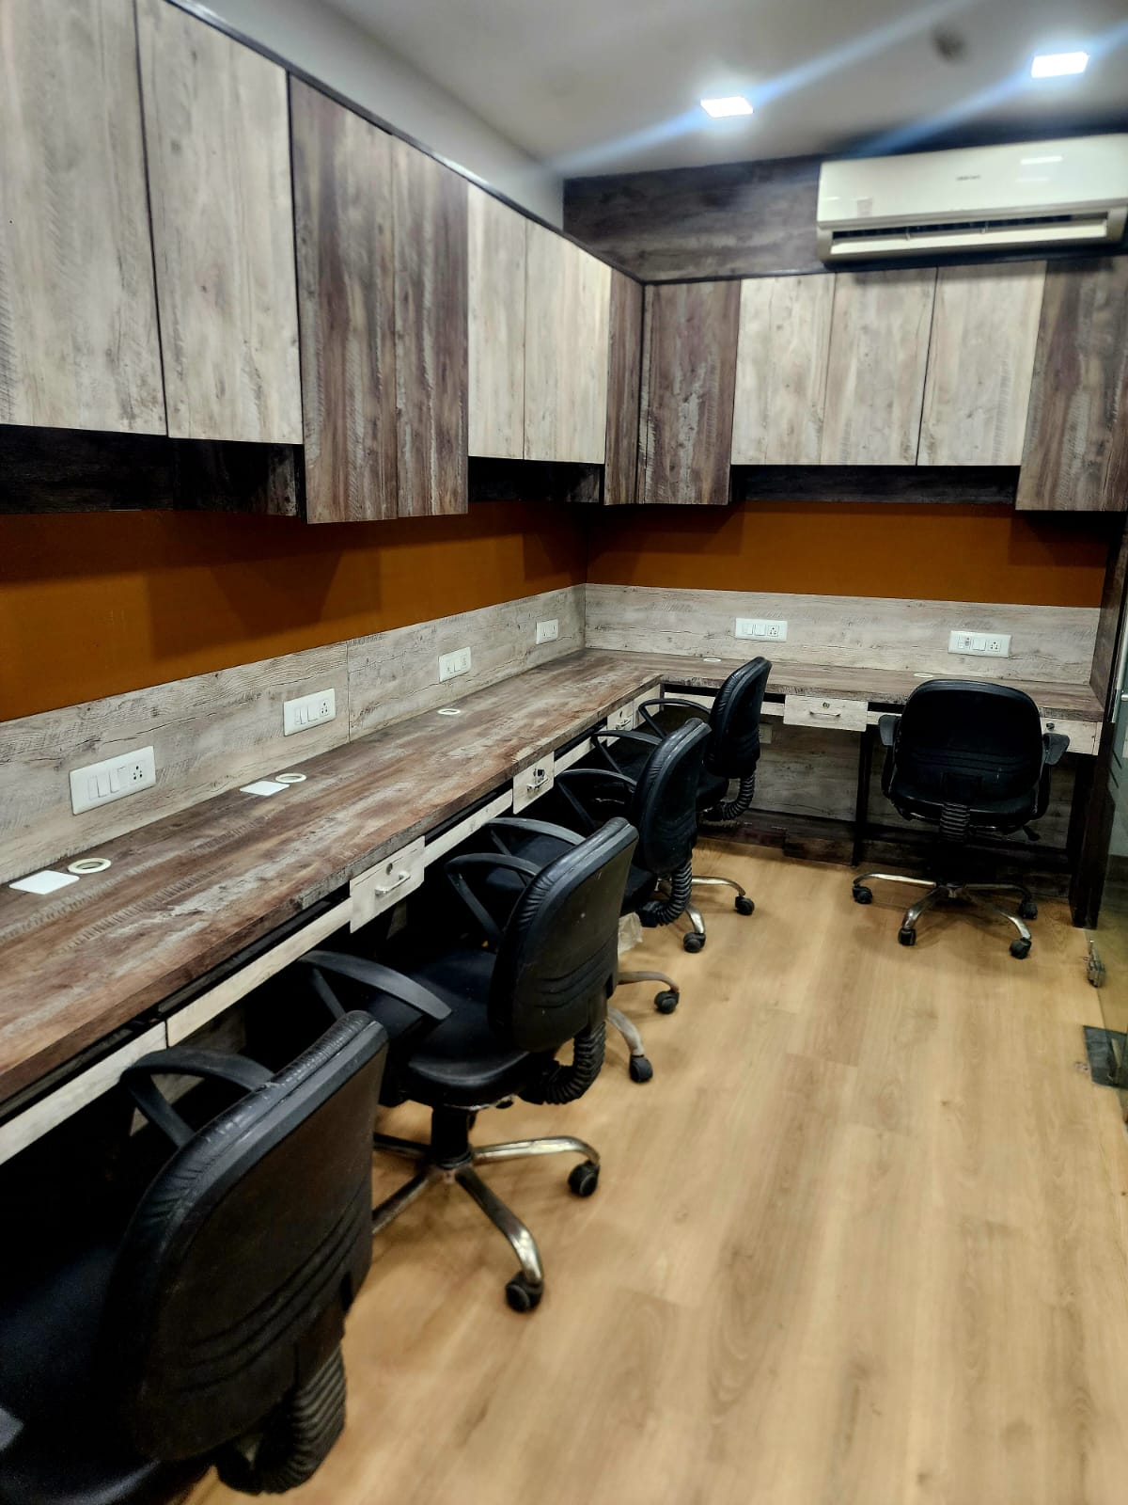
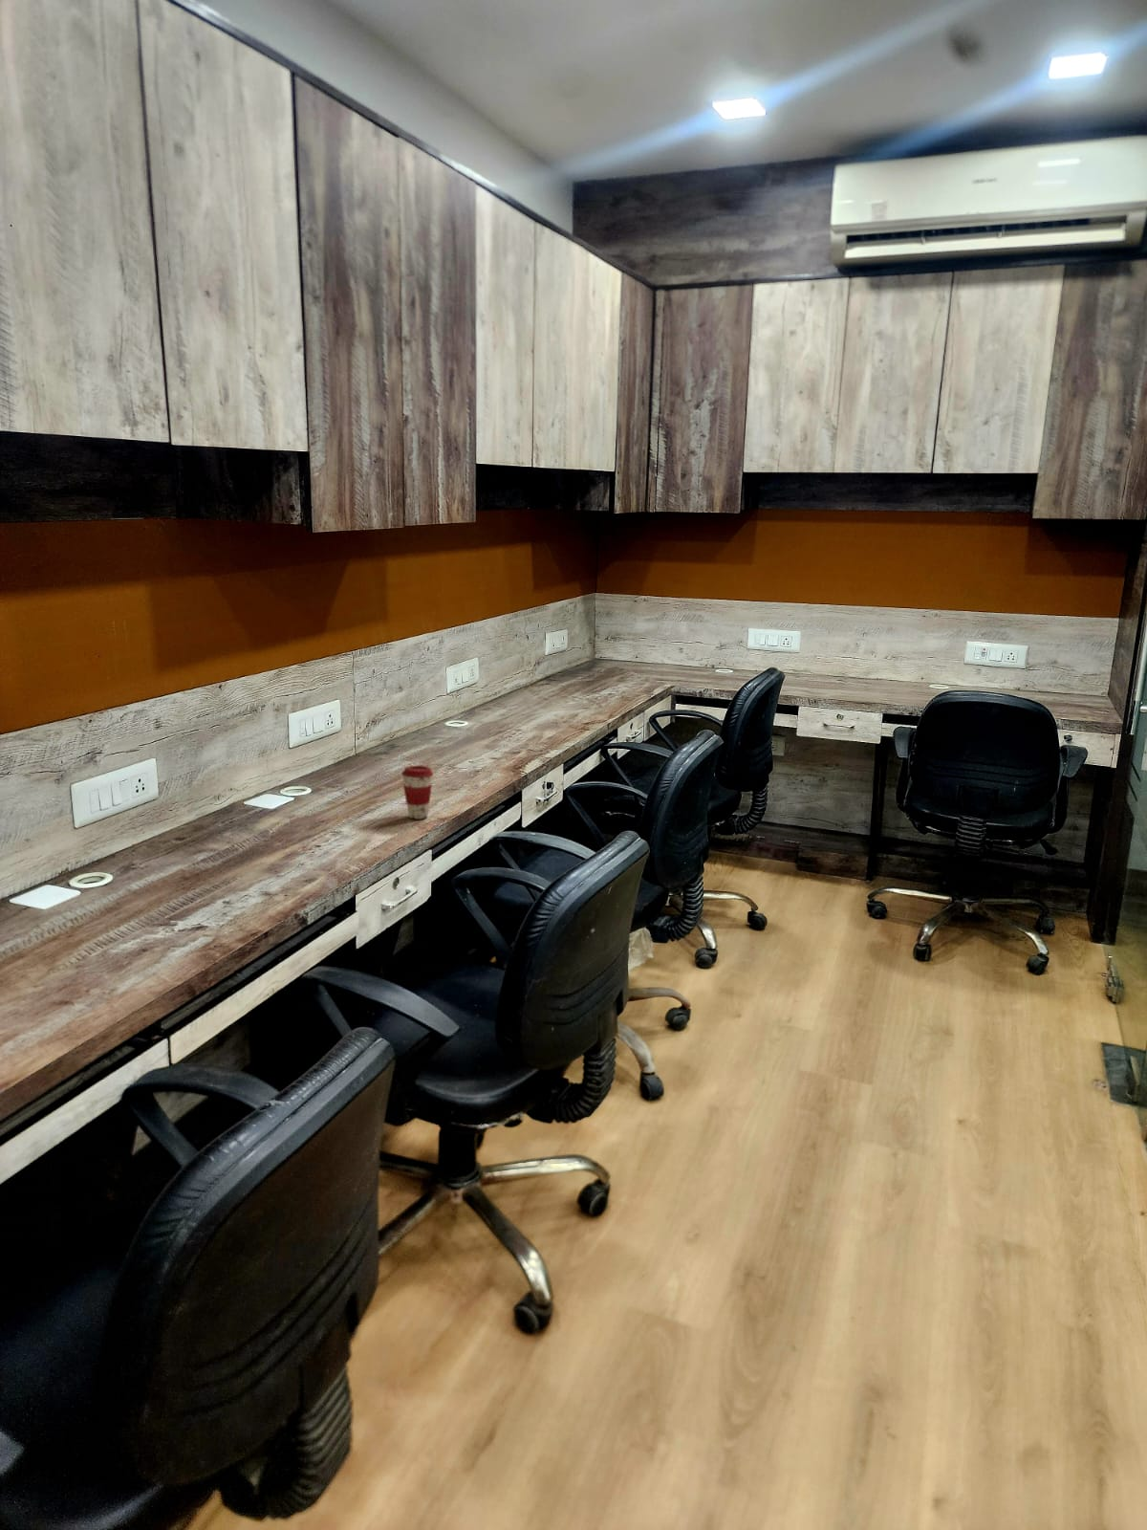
+ coffee cup (418, 792)
